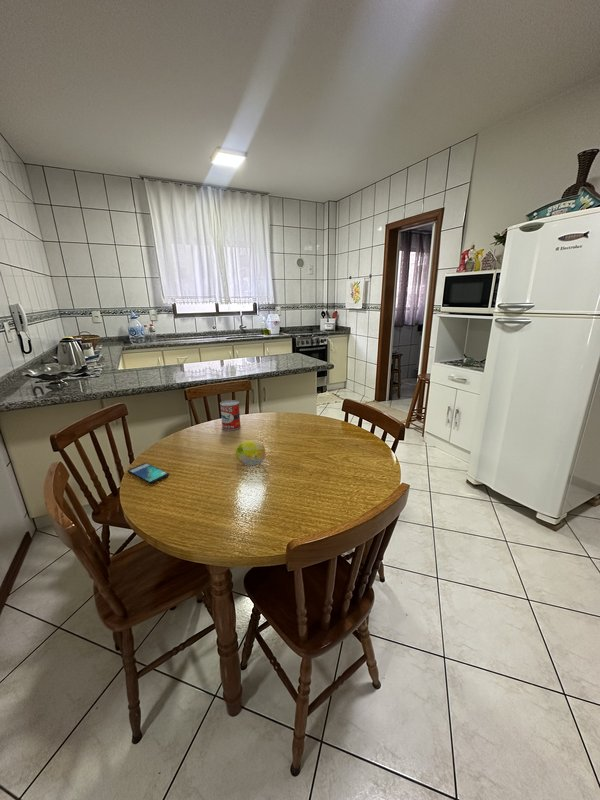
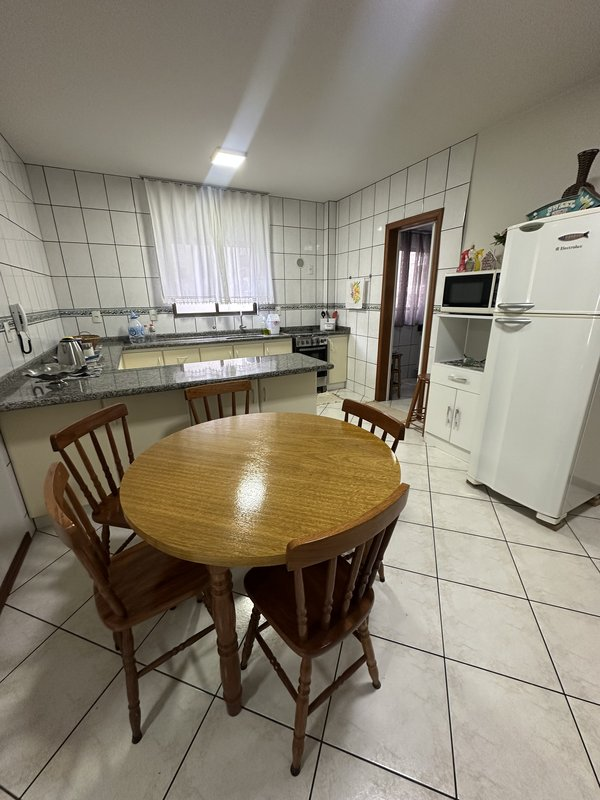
- smartphone (148, 472)
- fruit (249, 452)
- can (230, 414)
